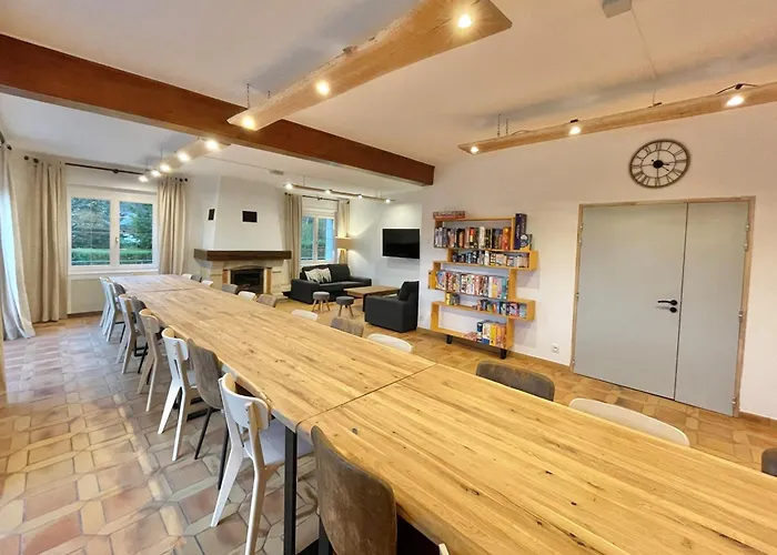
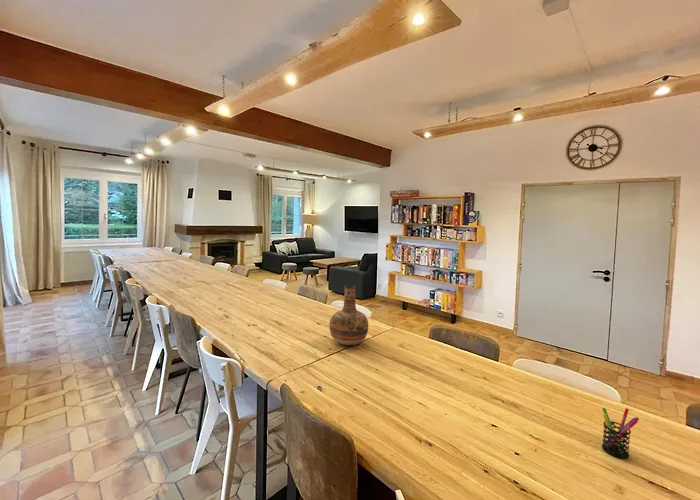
+ vase (349, 314)
+ pen holder (615, 427)
